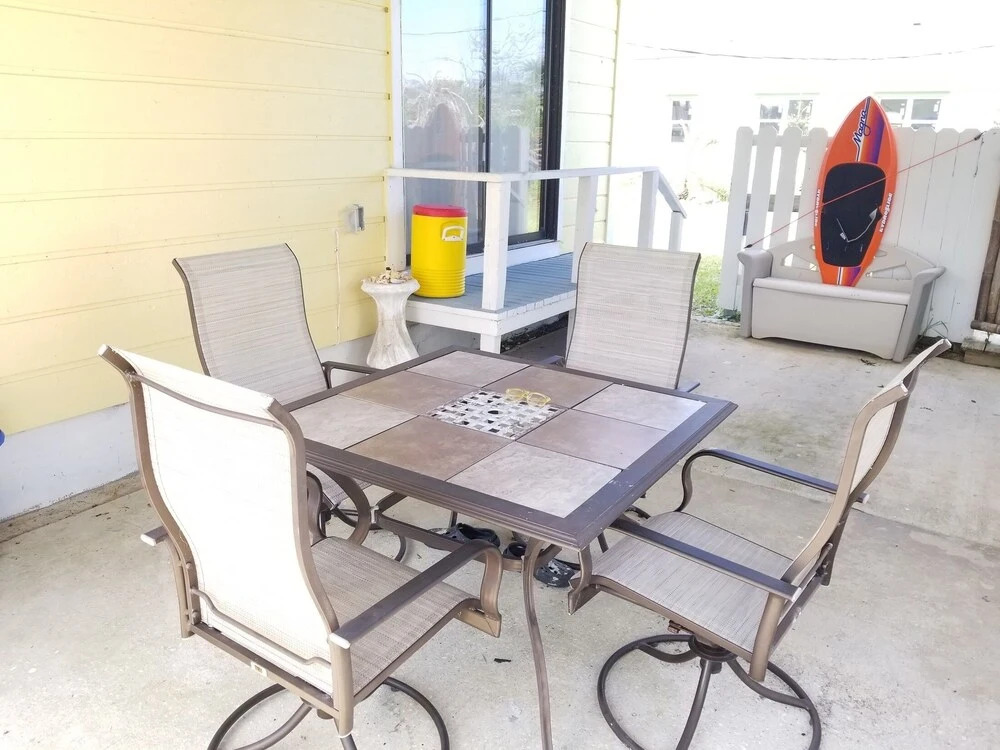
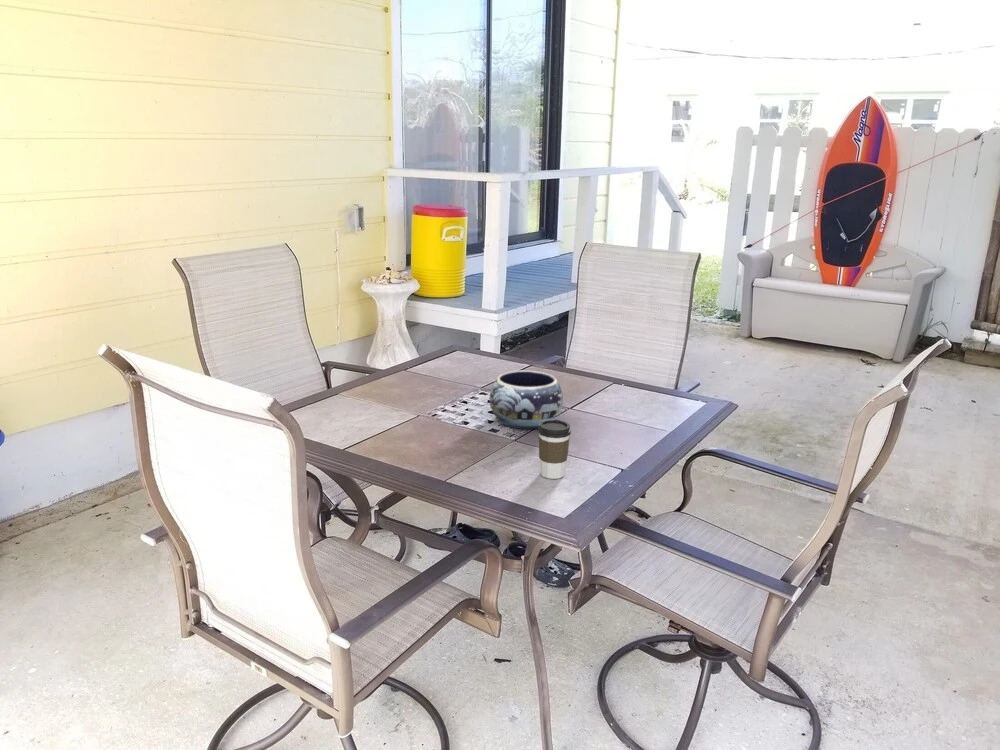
+ decorative bowl (526, 399)
+ coffee cup (553, 449)
